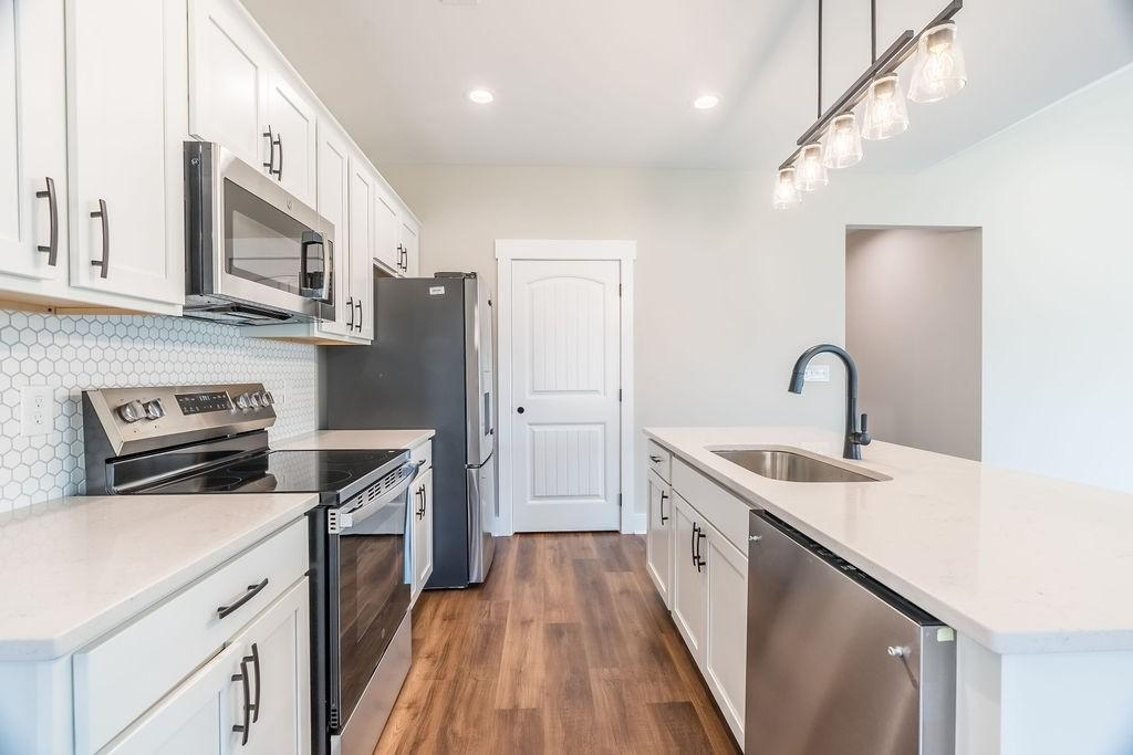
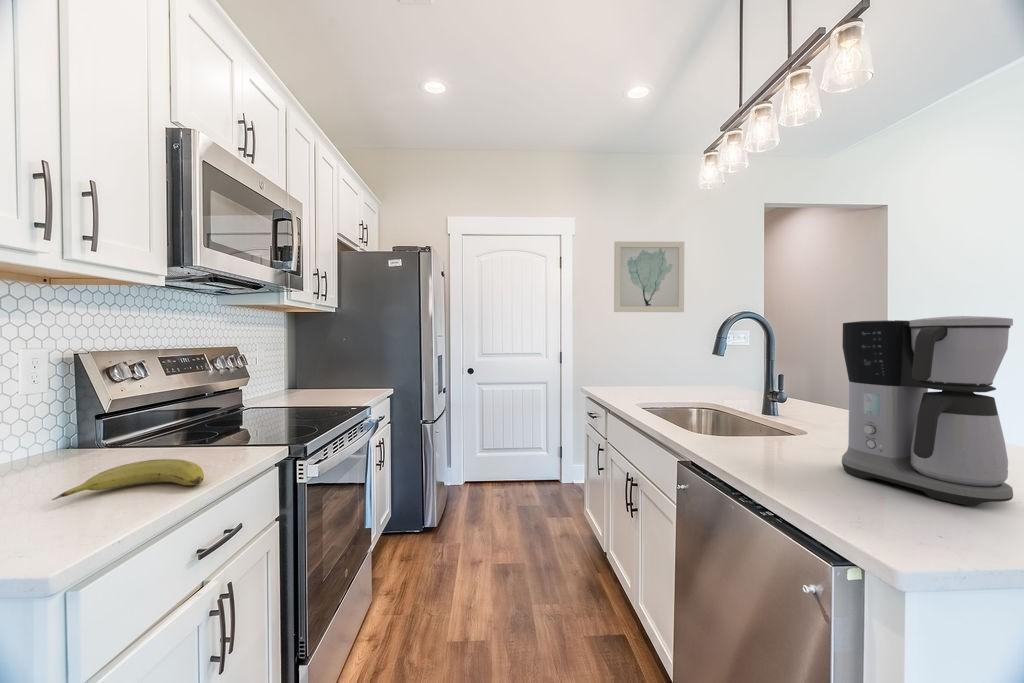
+ wall art (649, 276)
+ fruit (137, 480)
+ coffee maker (911, 401)
